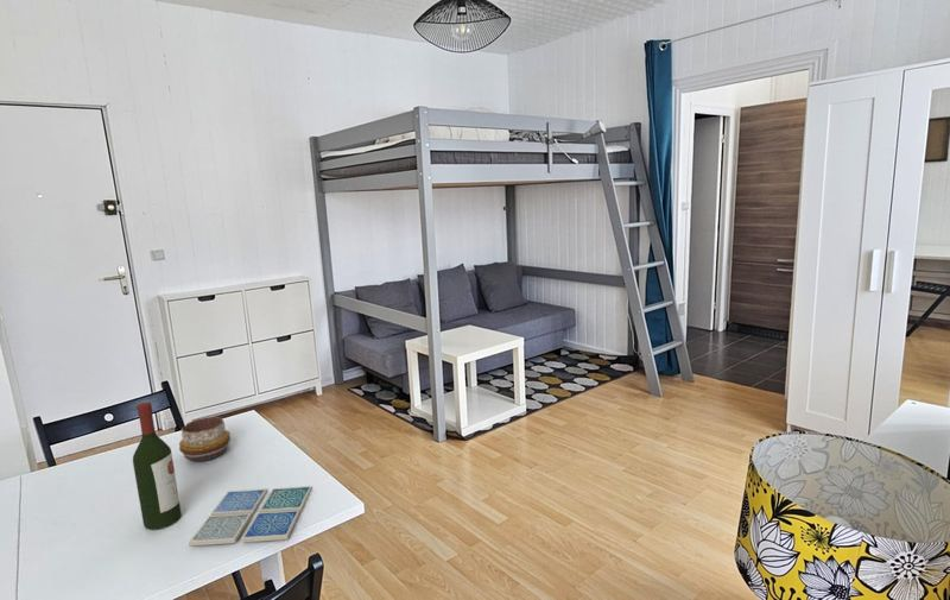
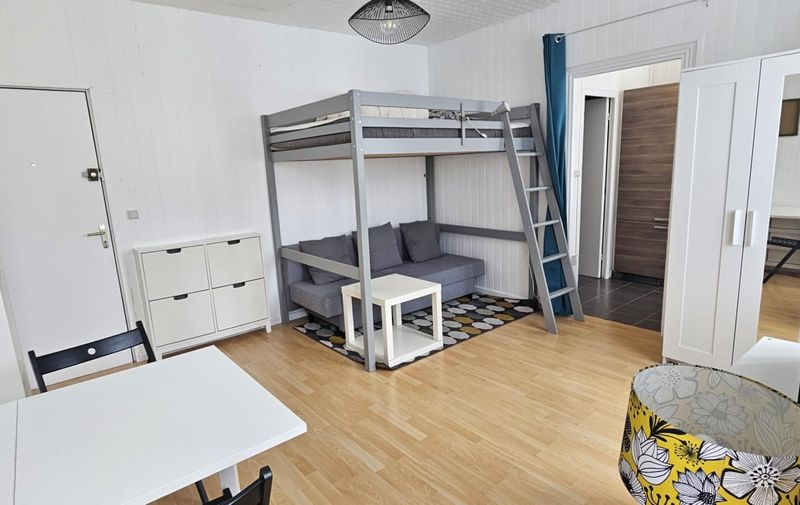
- drink coaster (256, 513)
- wine bottle (153, 462)
- decorative bowl (204, 438)
